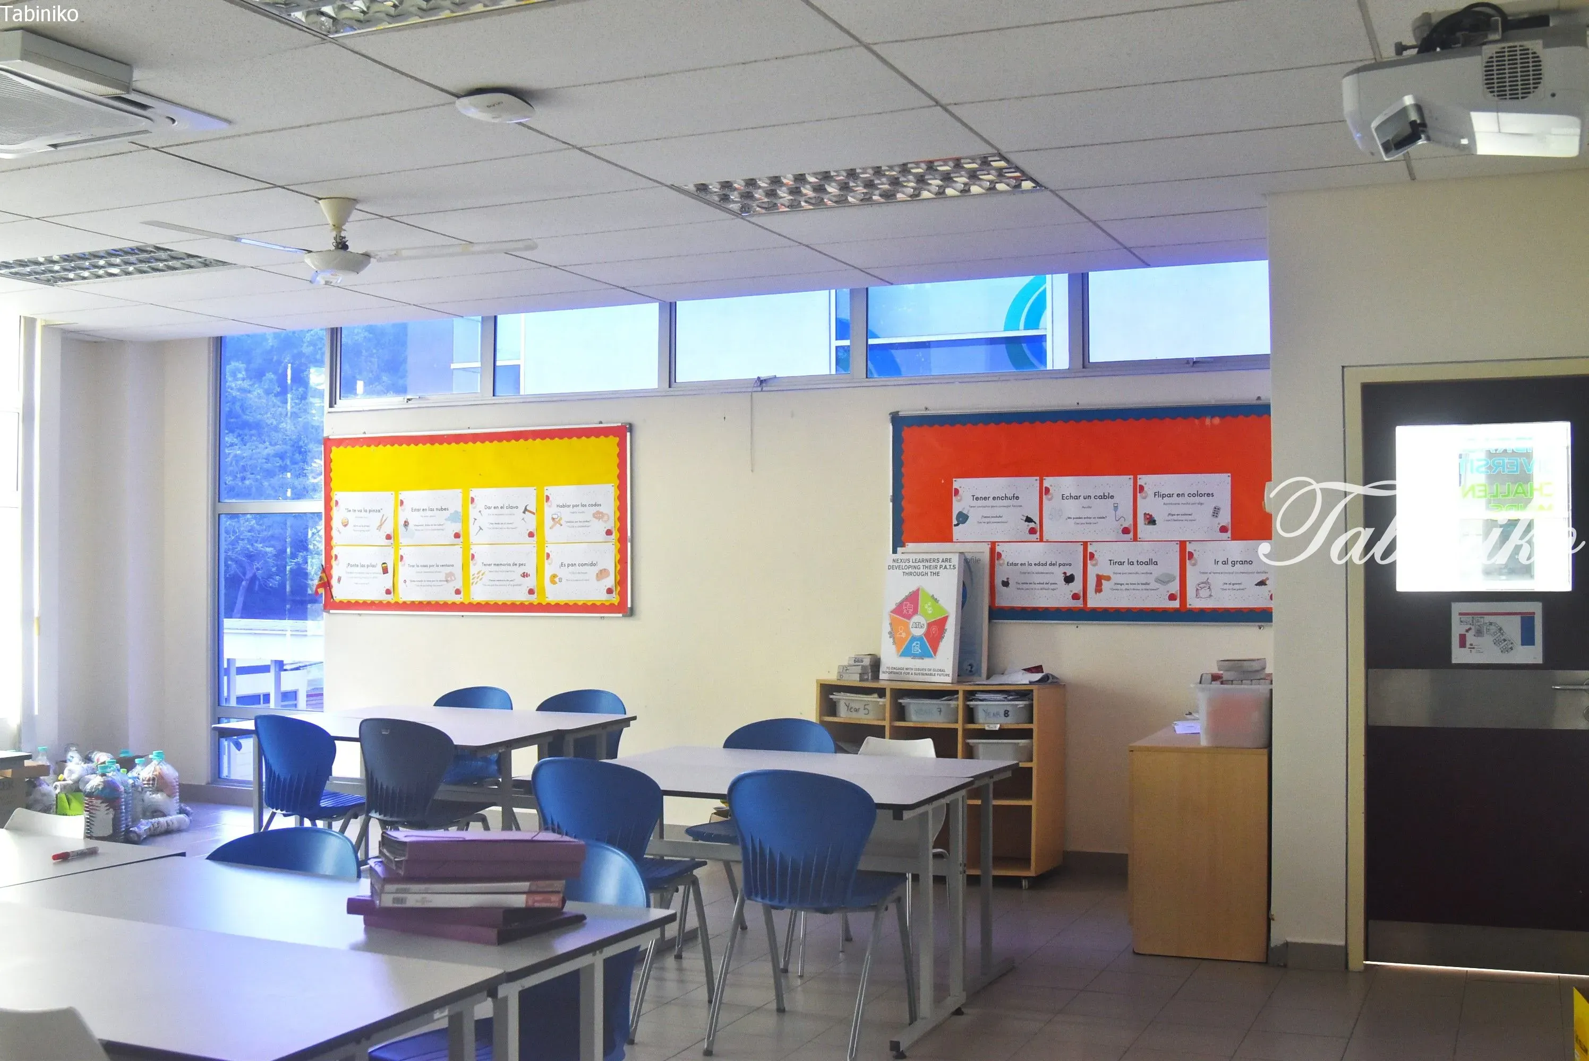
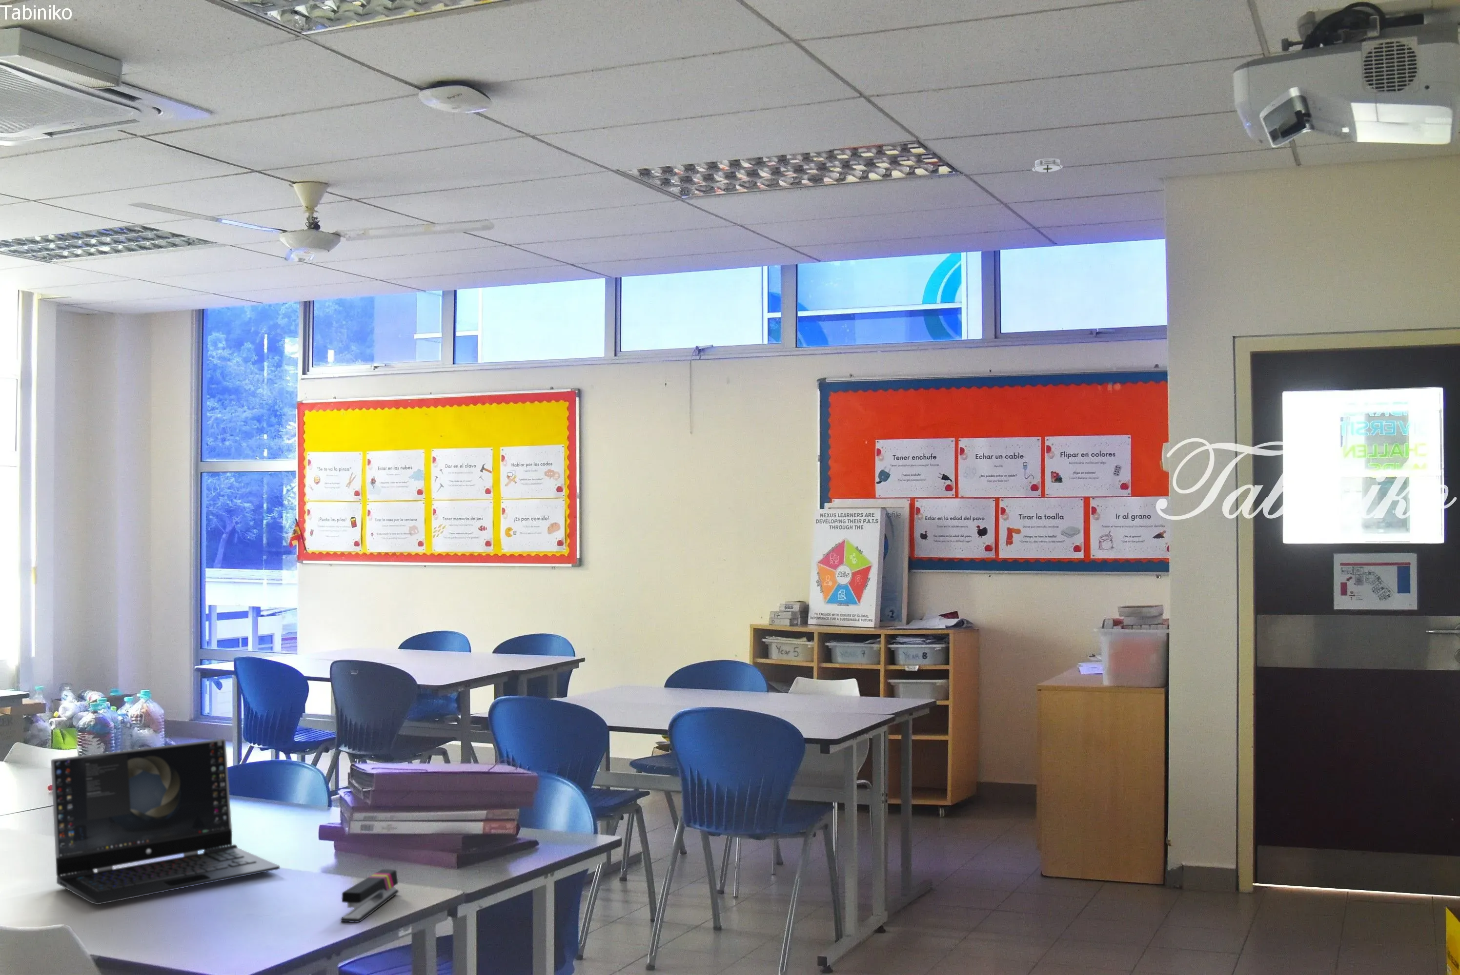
+ laptop (165, 817)
+ stapler (370, 892)
+ smoke detector (1046, 165)
